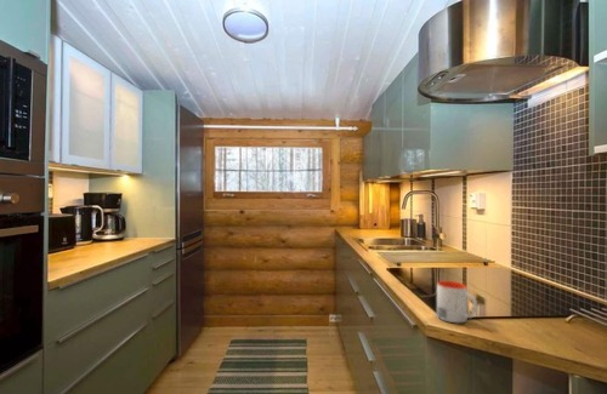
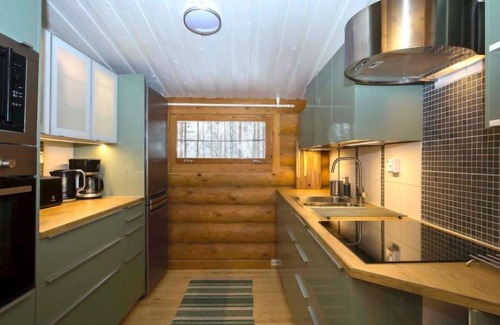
- mug (456, 302)
